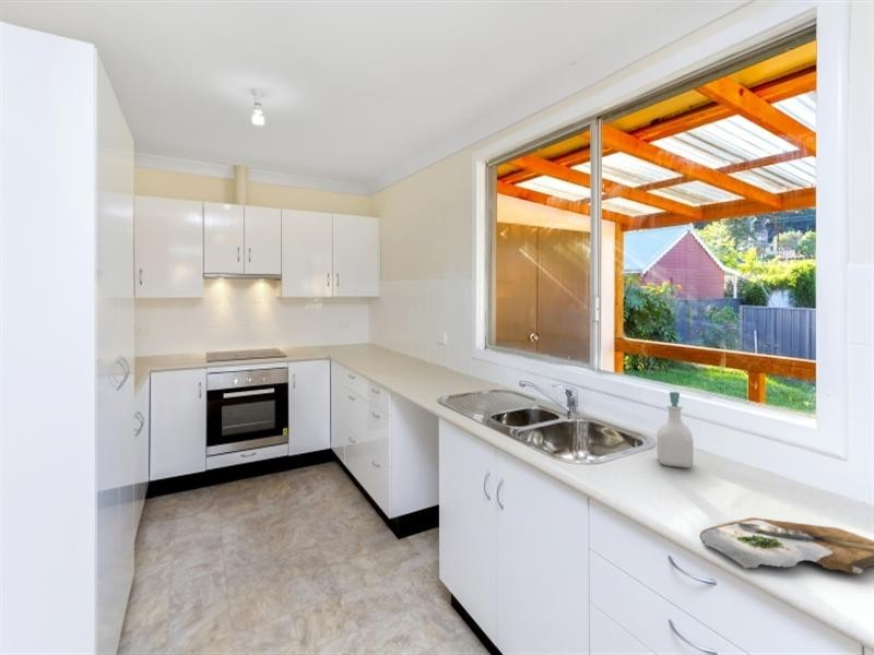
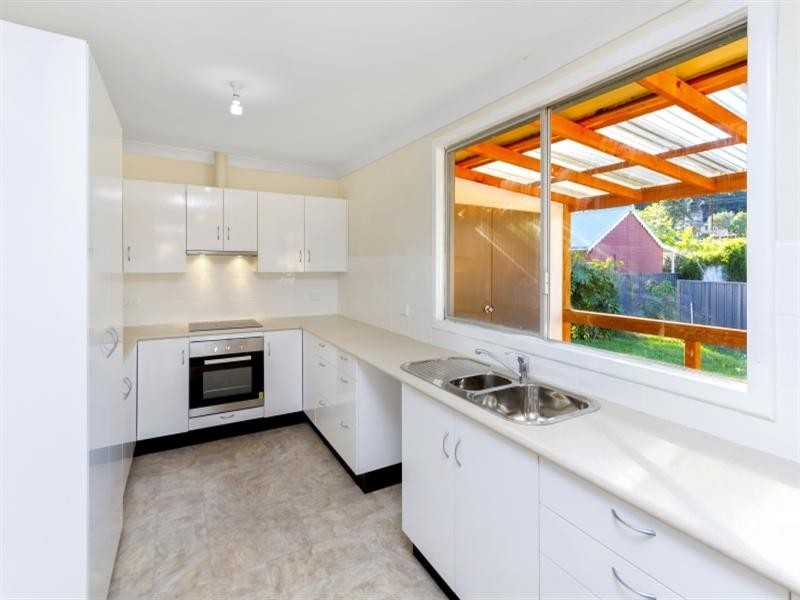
- cutting board (789, 539)
- soap bottle (674, 427)
